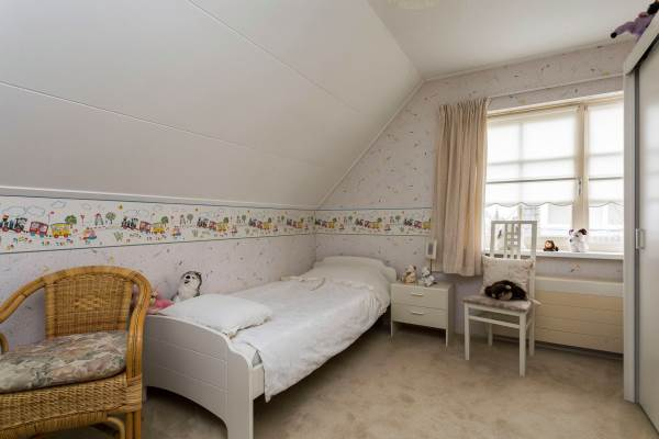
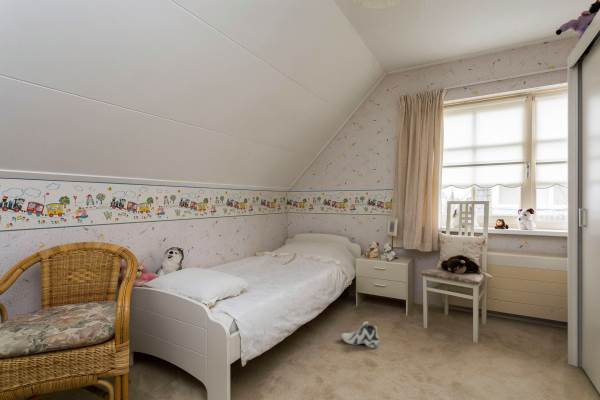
+ sneaker (359, 331)
